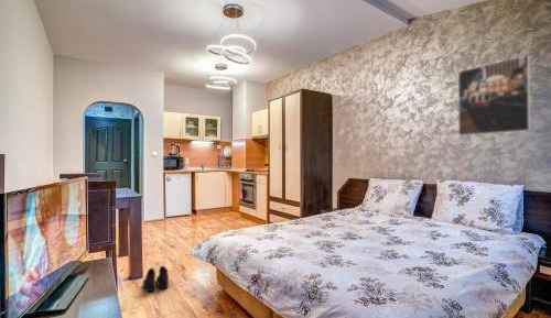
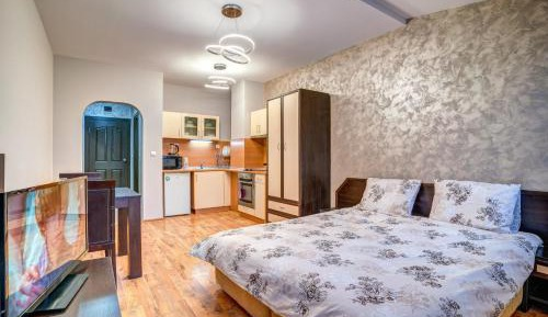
- boots (154, 275)
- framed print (490, 98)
